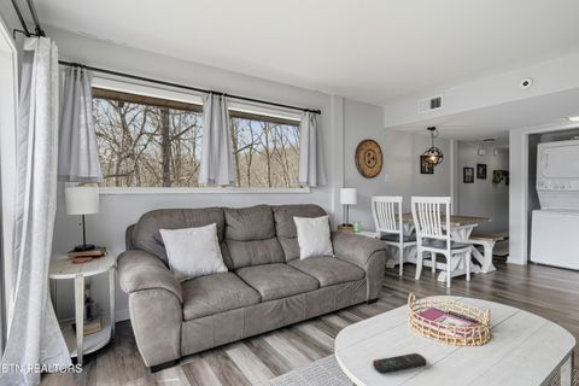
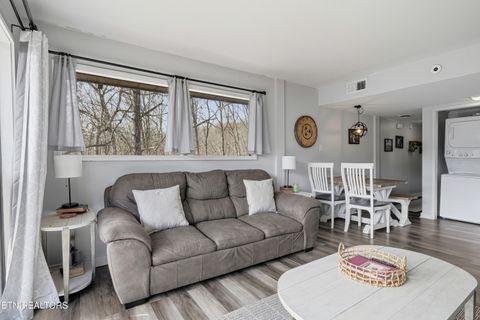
- remote control (399, 362)
